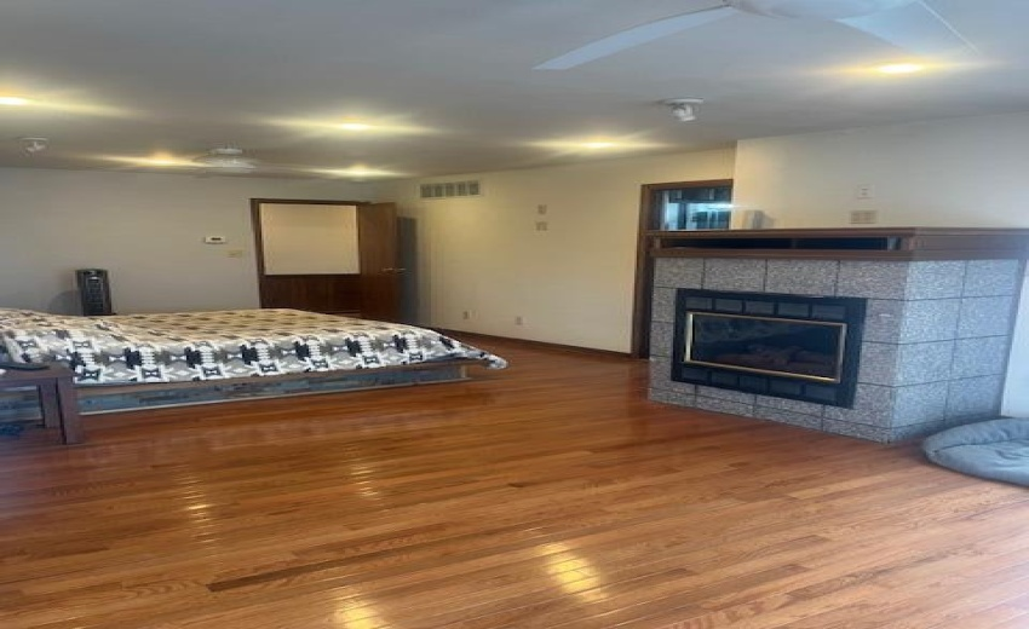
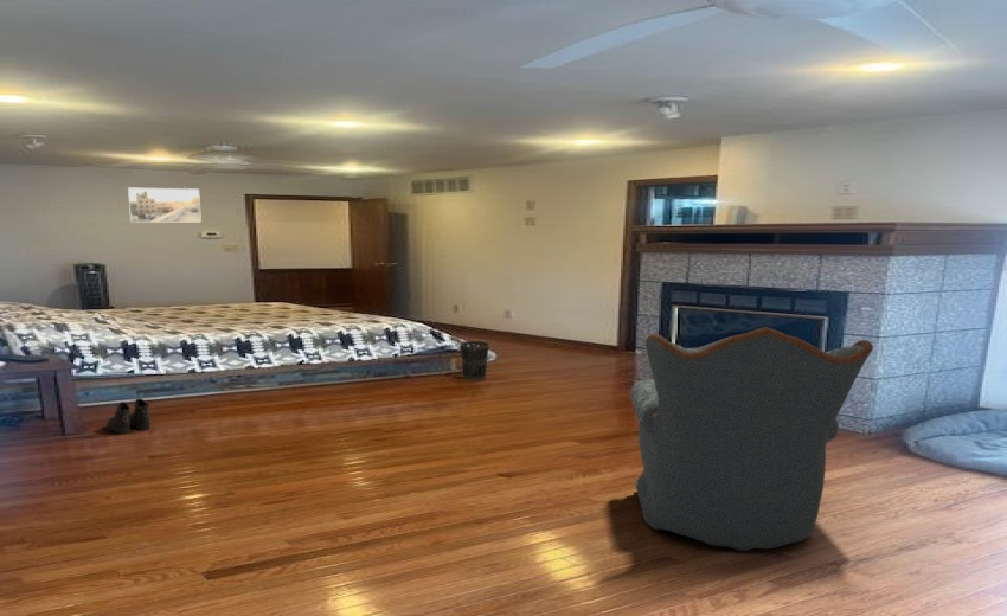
+ wastebasket (474, 360)
+ boots (128, 413)
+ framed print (165, 205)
+ armchair (731, 419)
